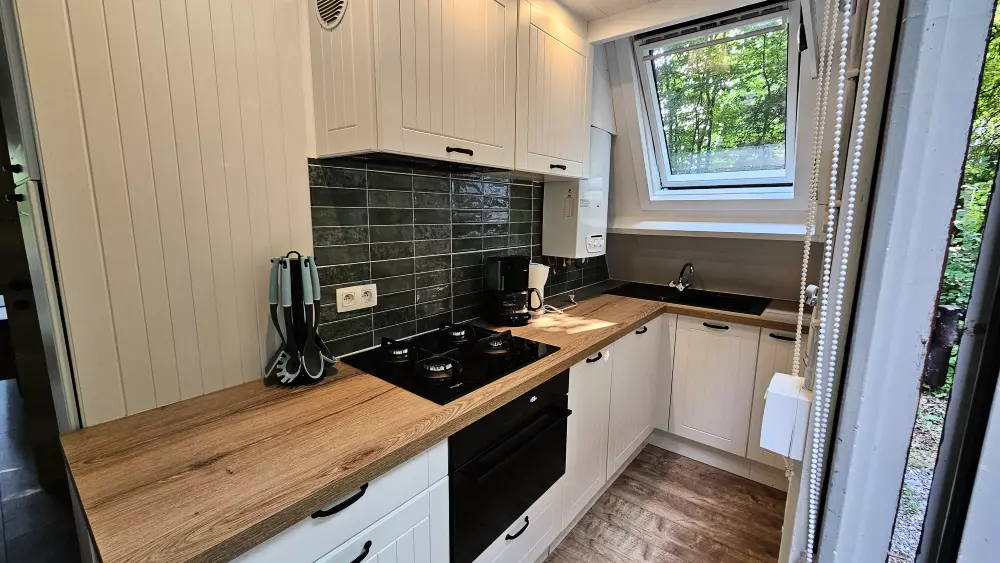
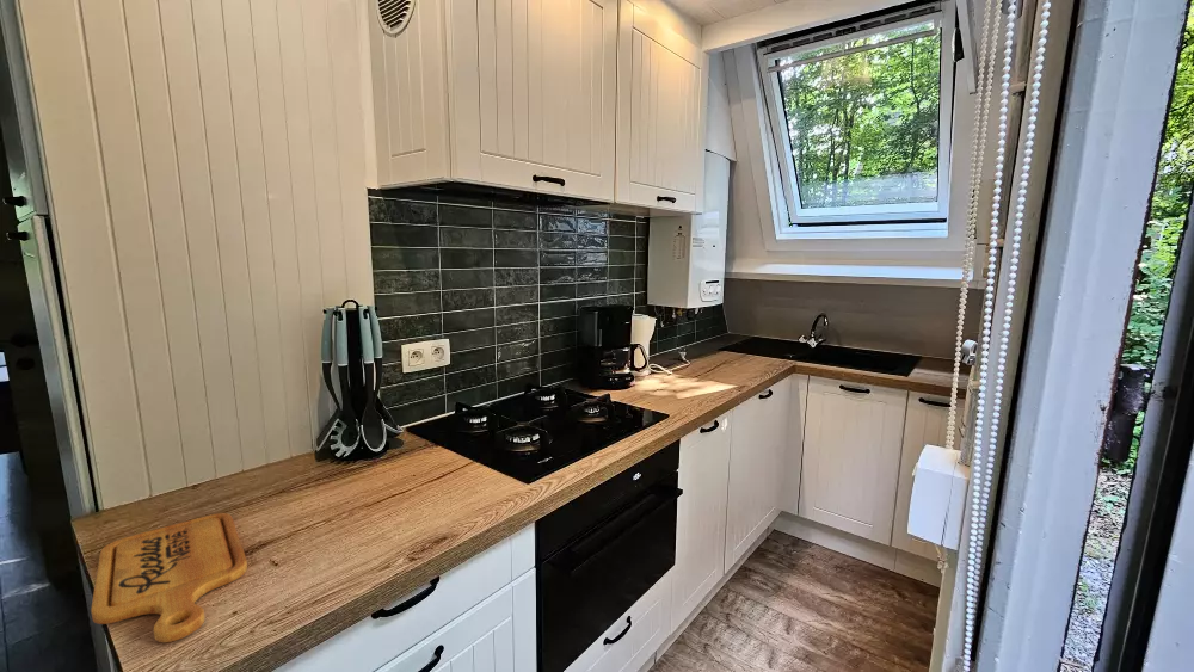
+ cutting board (173, 573)
